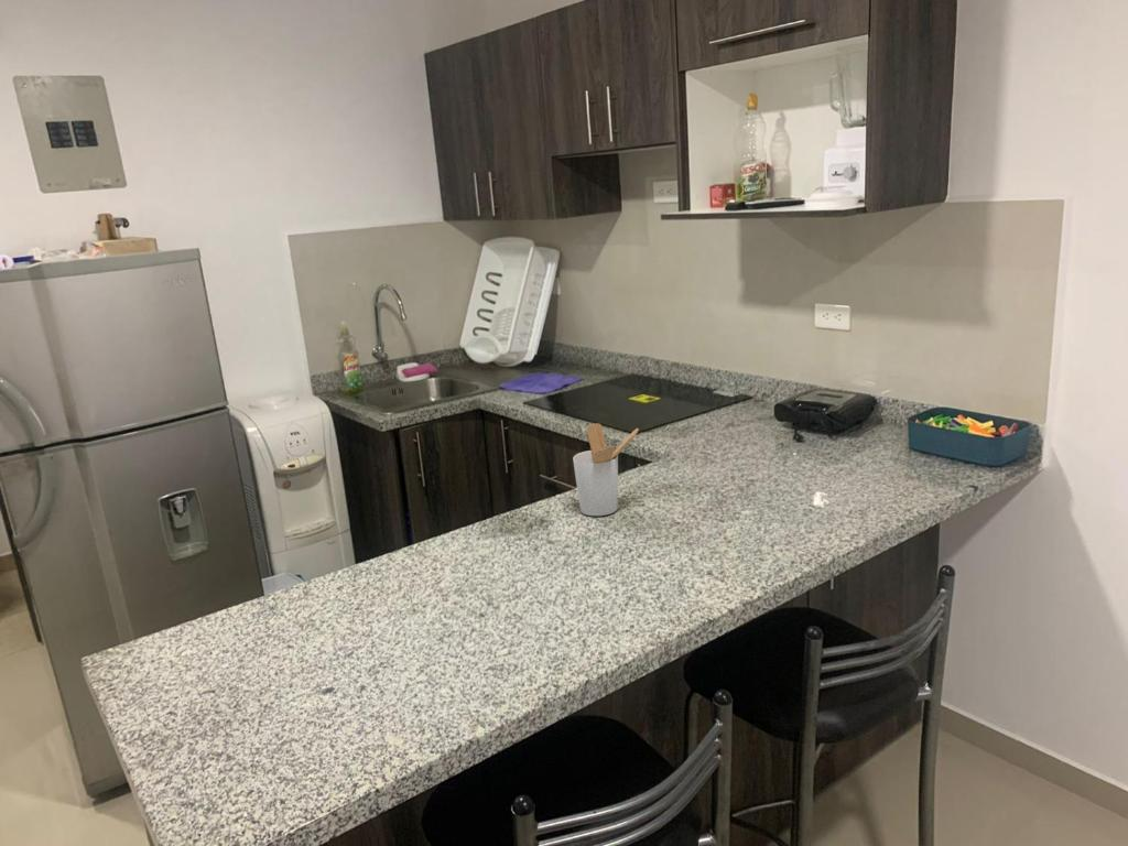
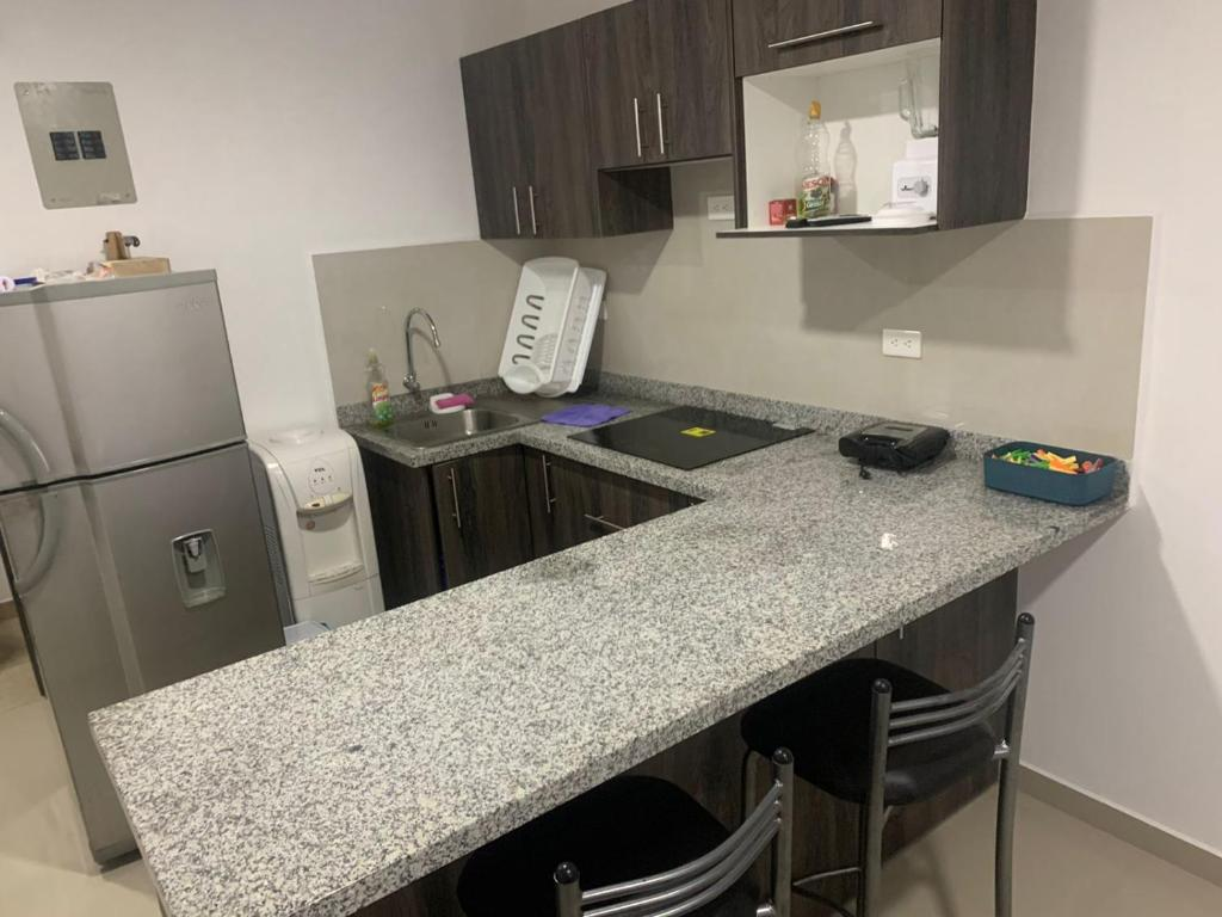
- utensil holder (608, 469)
